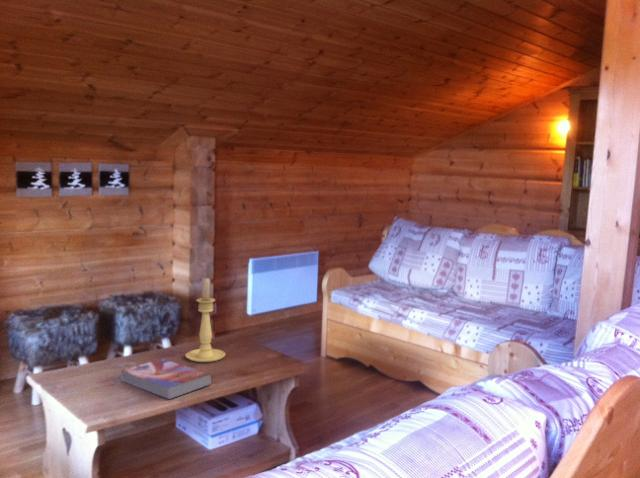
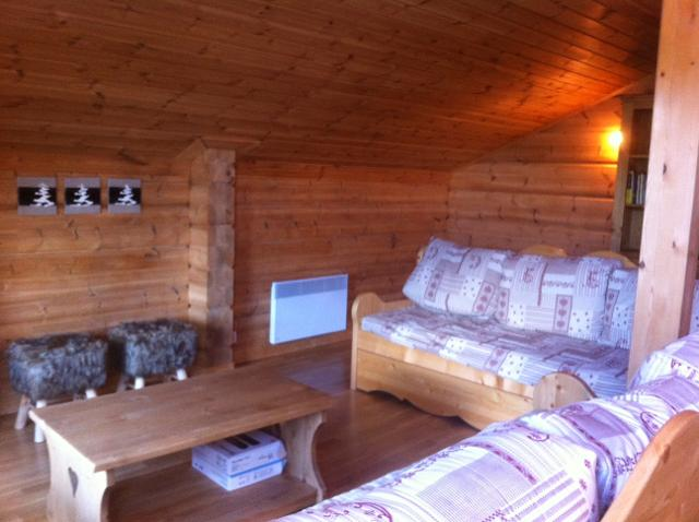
- candle holder (205, 317)
- textbook (165, 377)
